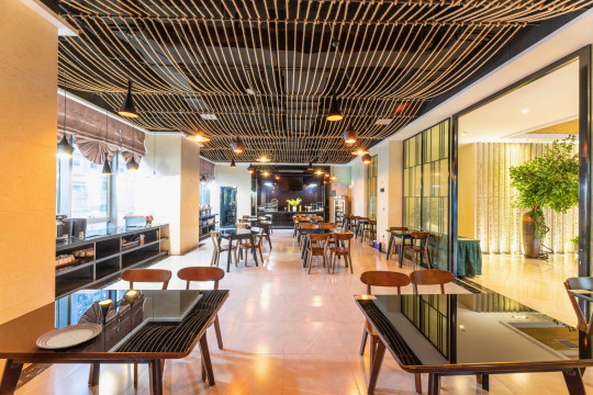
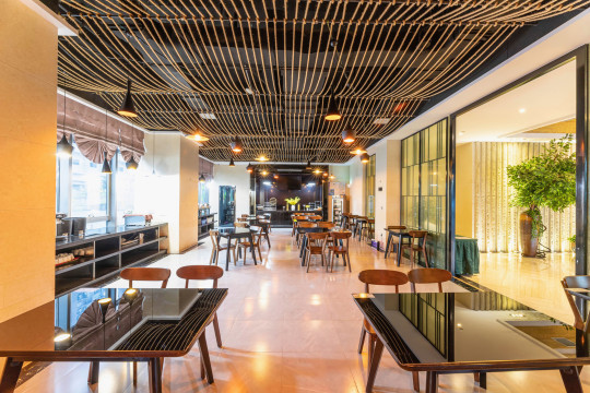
- dinner plate (70, 336)
